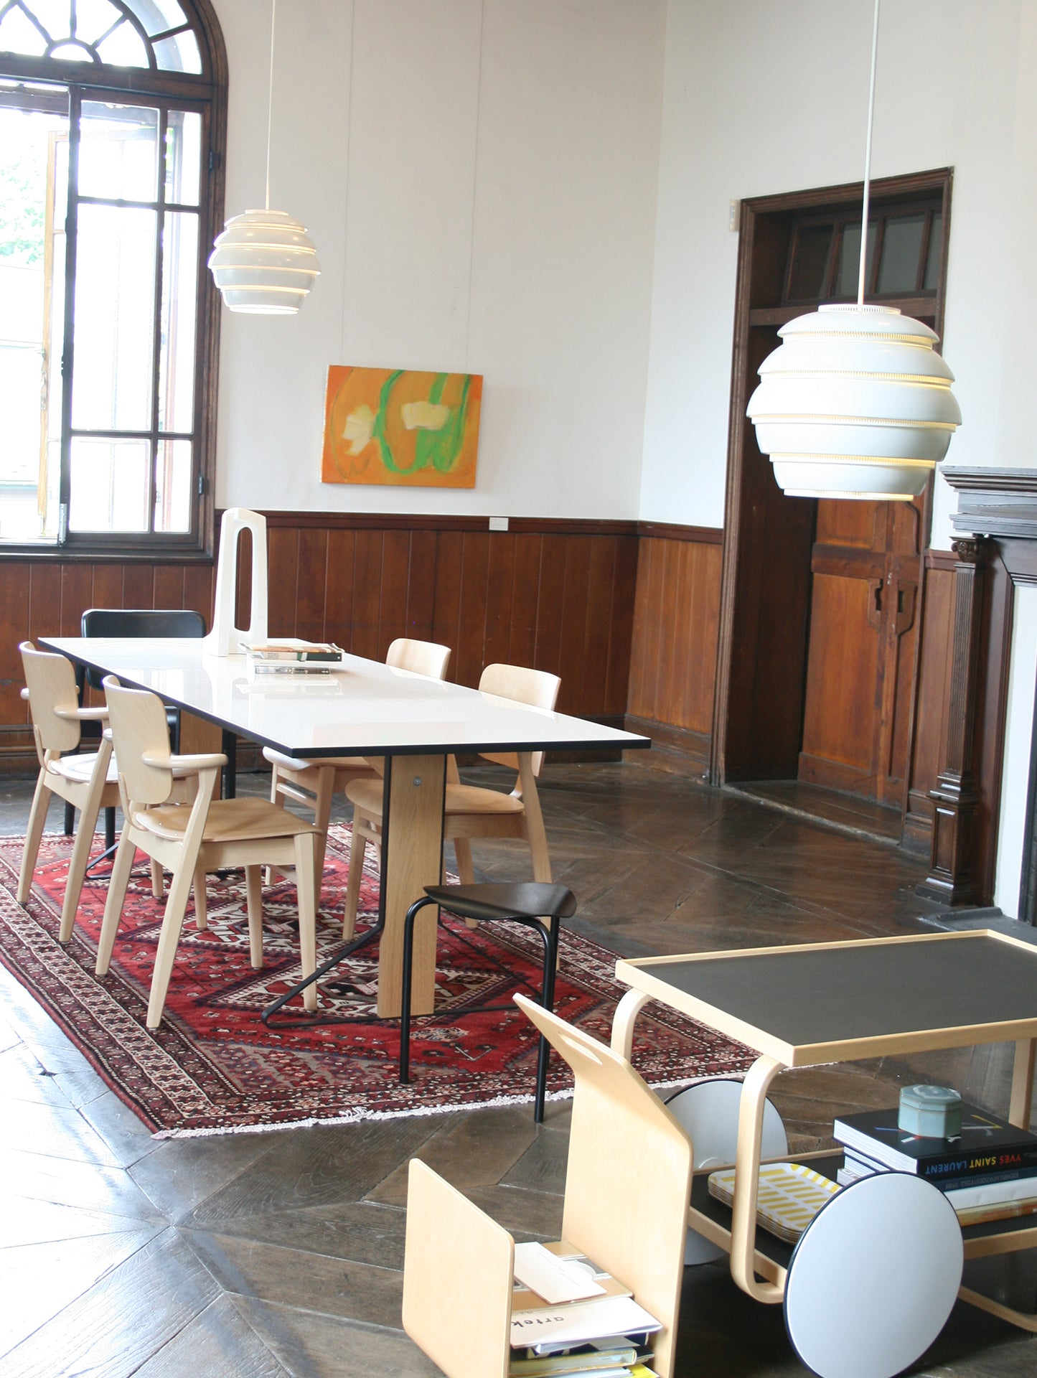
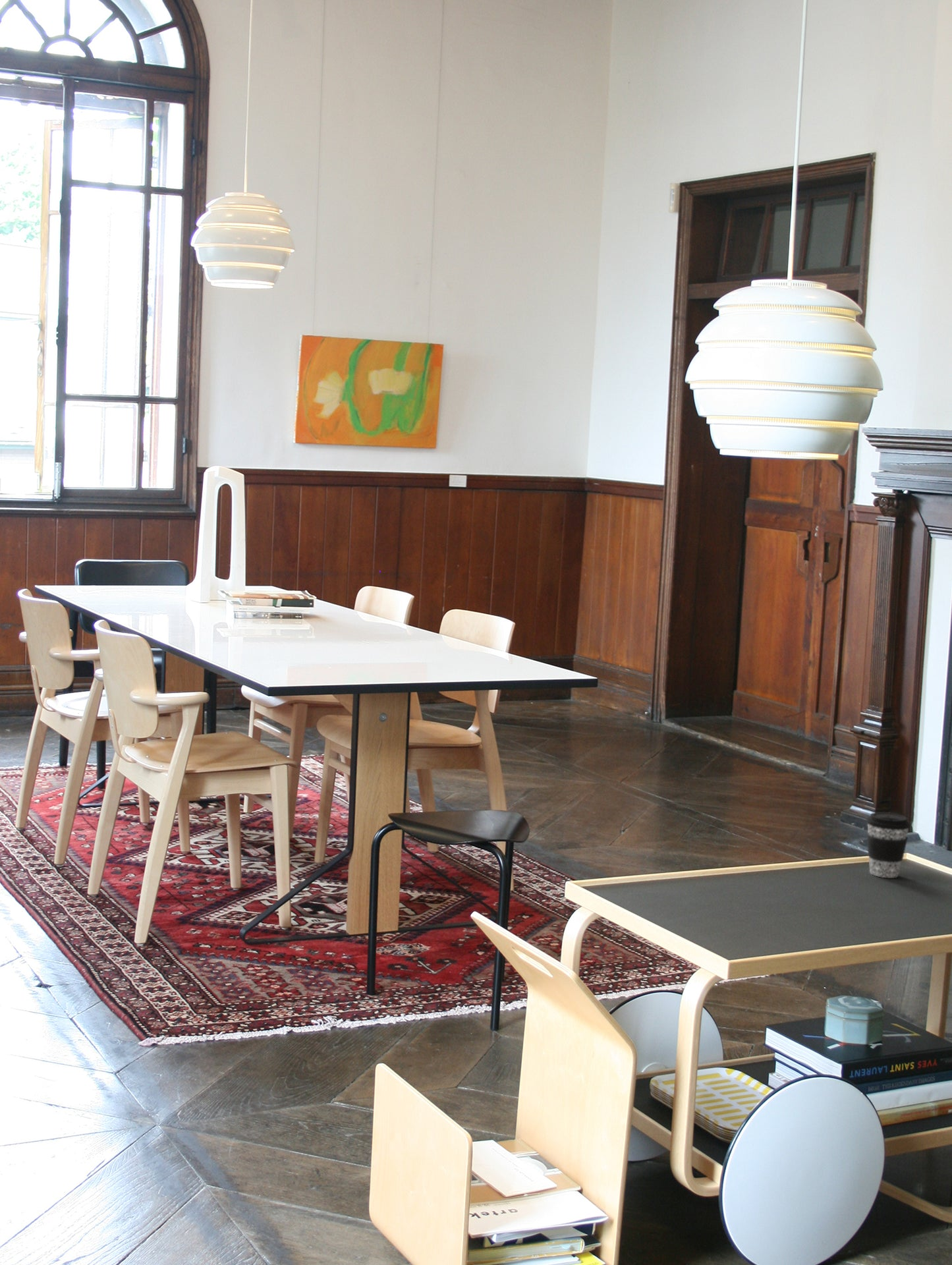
+ coffee cup (886, 845)
